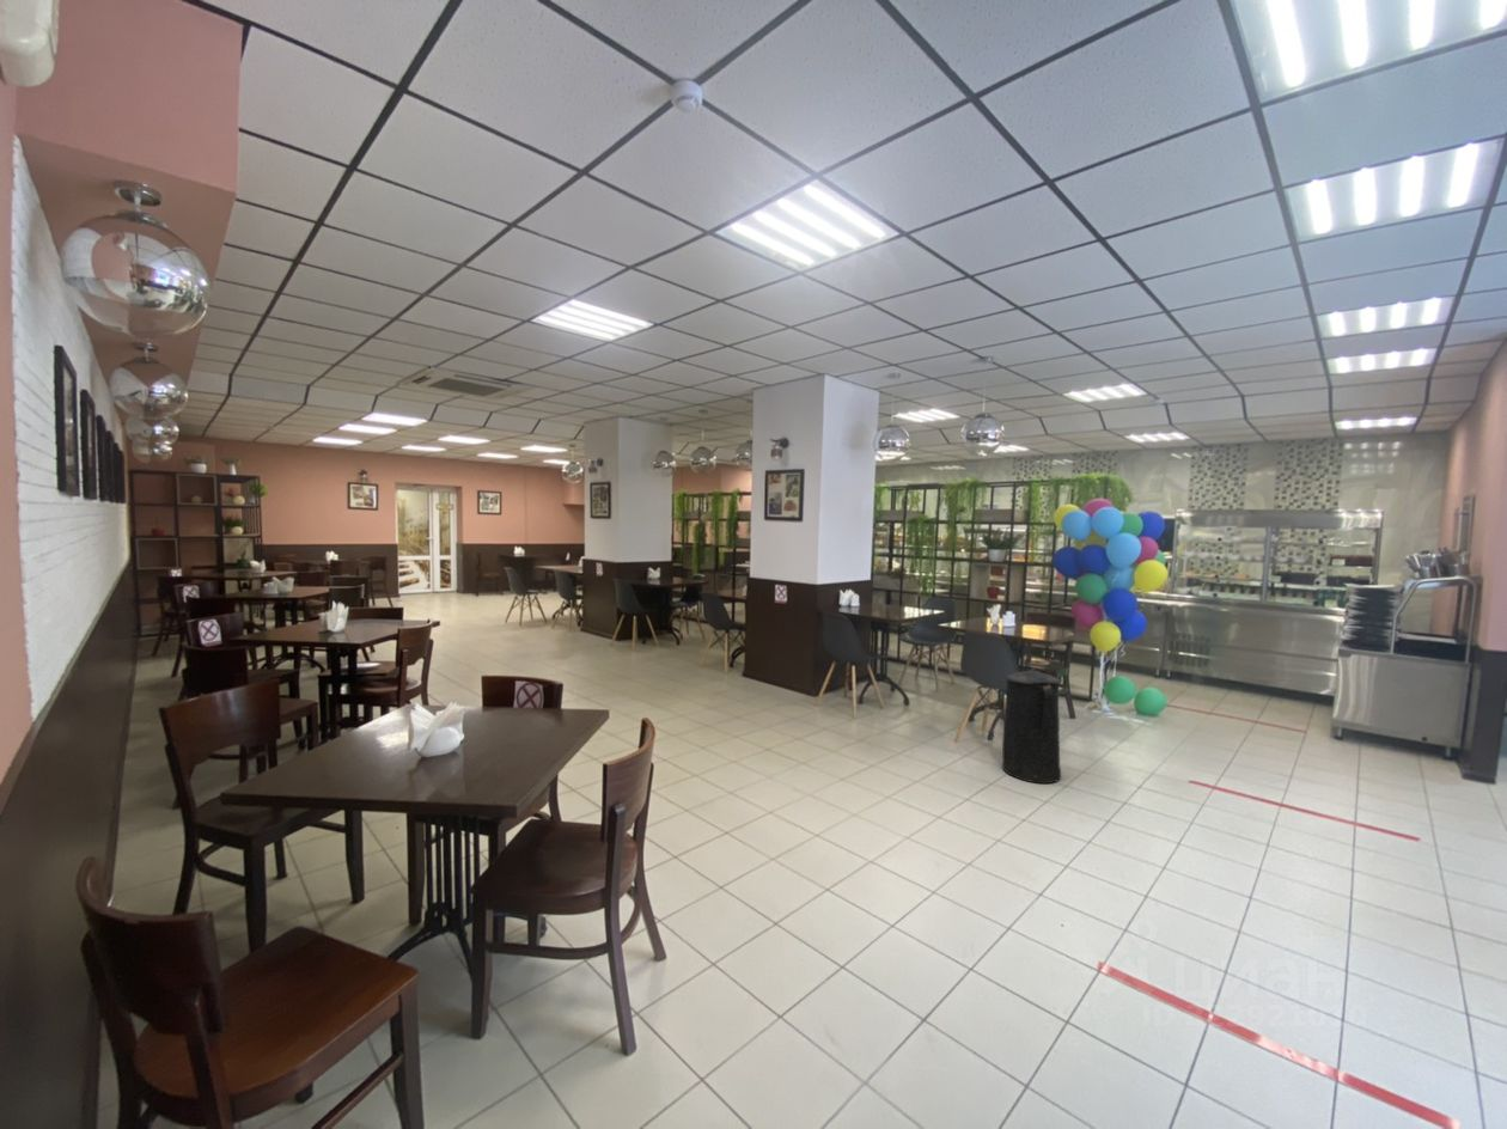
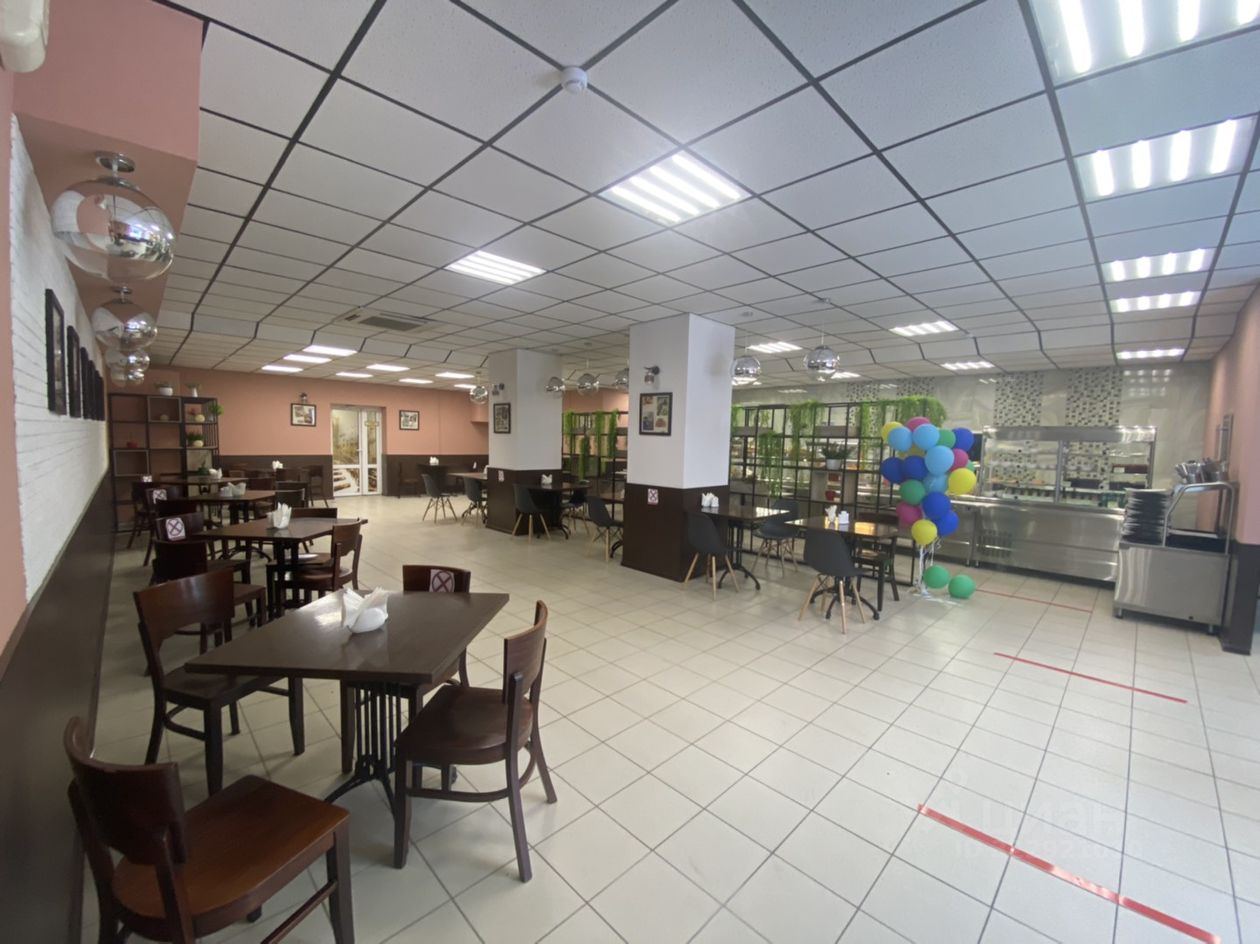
- trash can (1036, 721)
